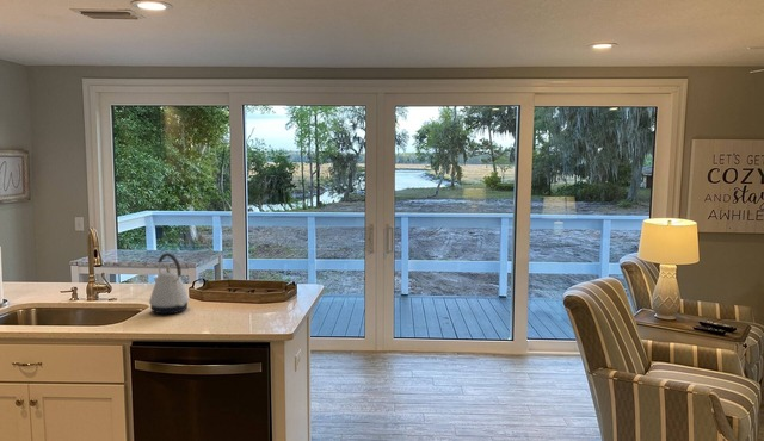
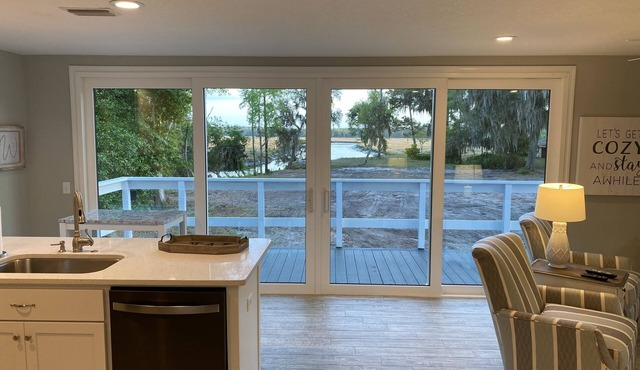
- kettle (167, 281)
